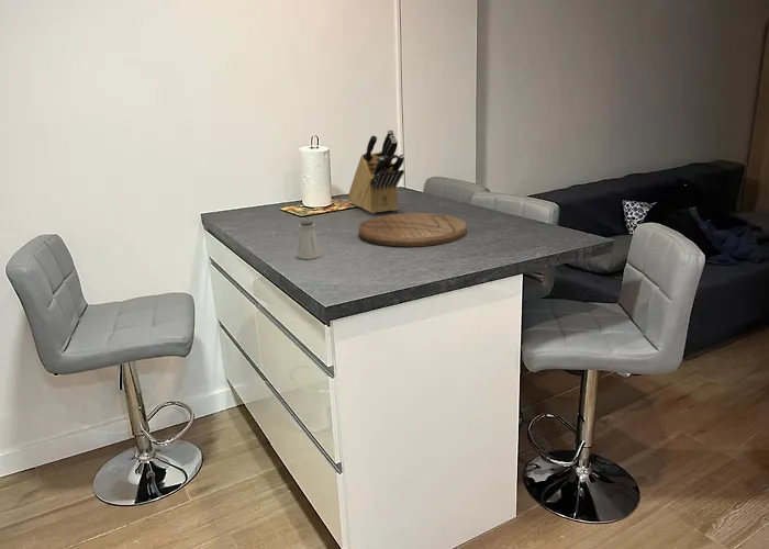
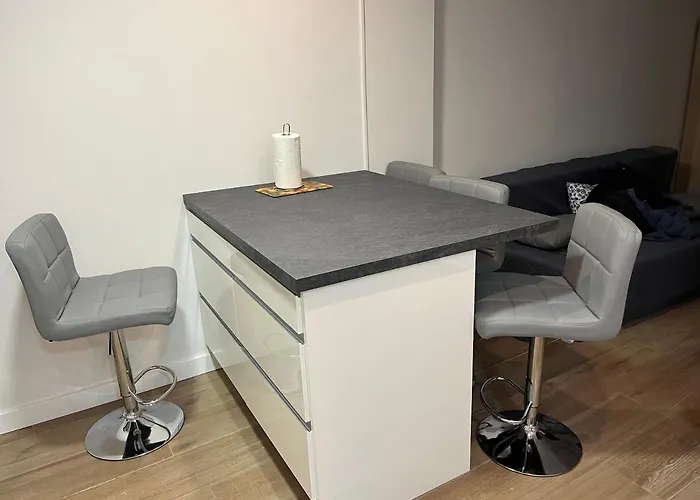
- saltshaker (308, 238)
- cutting board (412, 228)
- knife block (375, 169)
